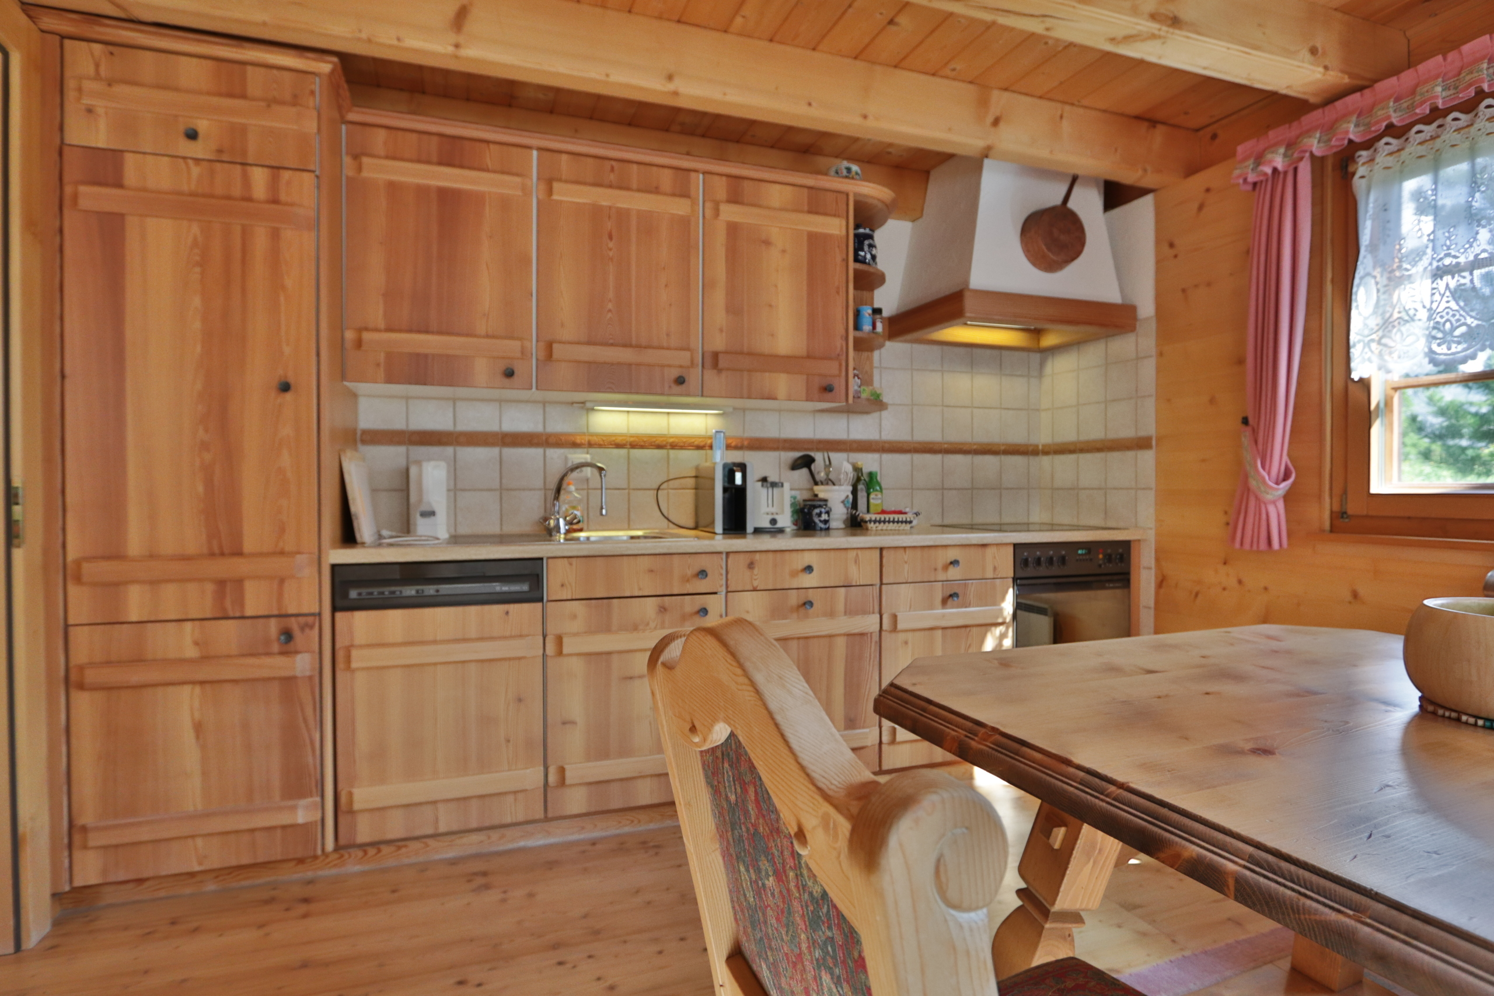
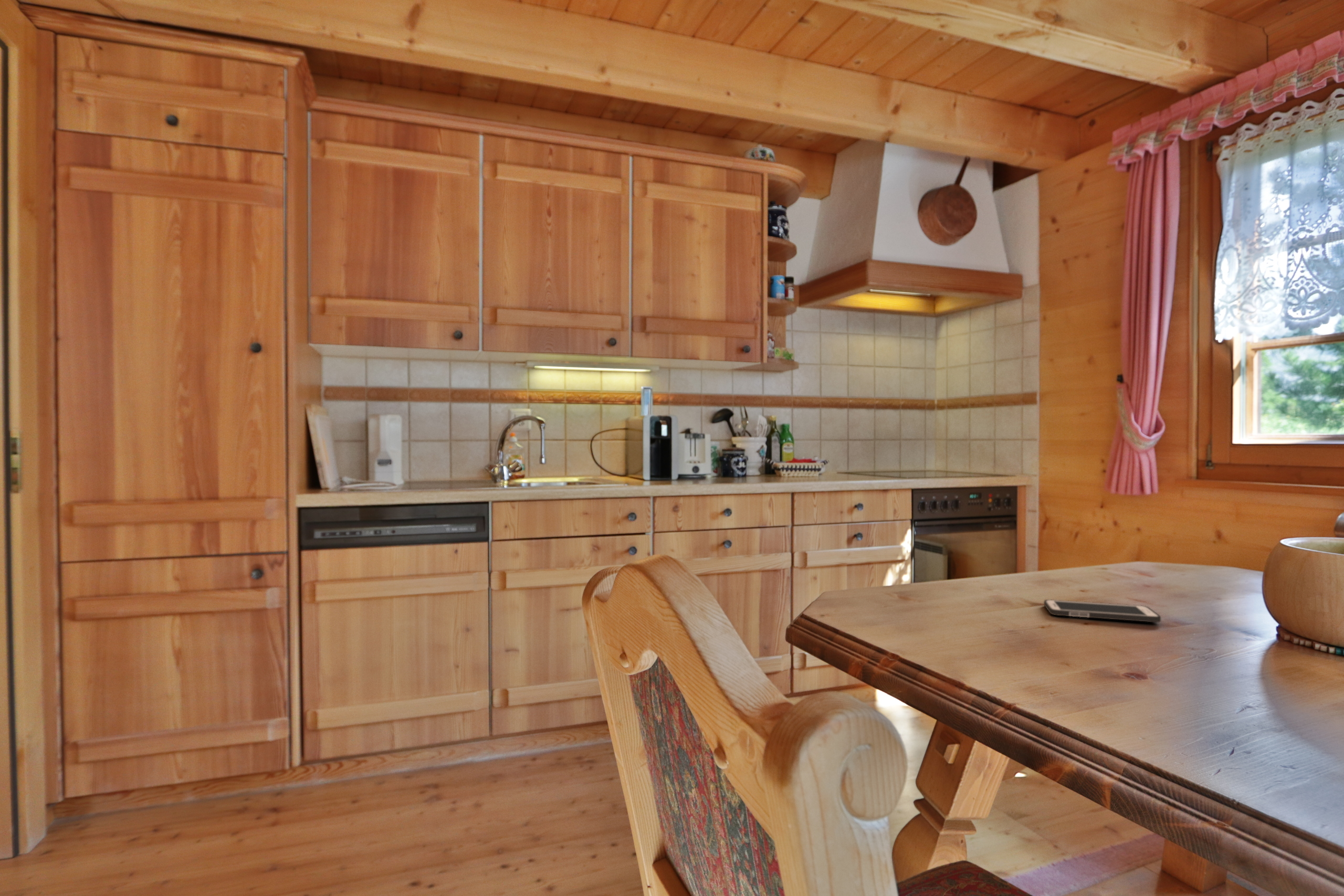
+ cell phone (1099, 610)
